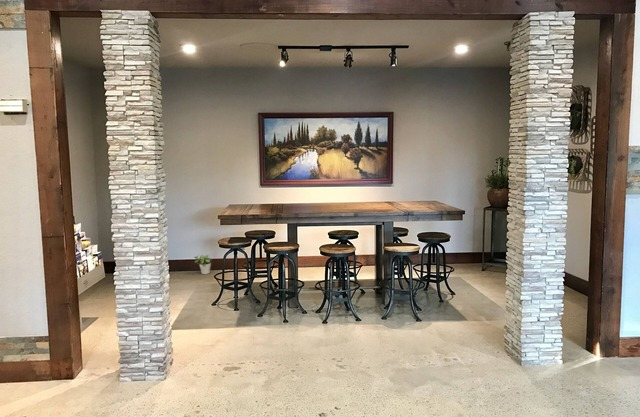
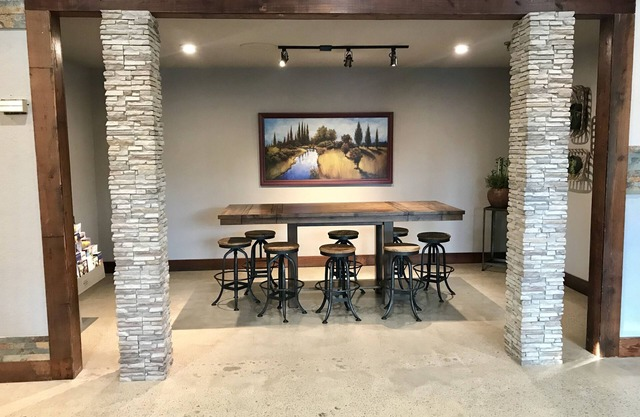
- potted plant (202, 263)
